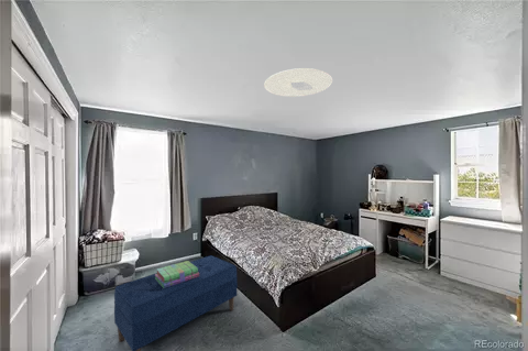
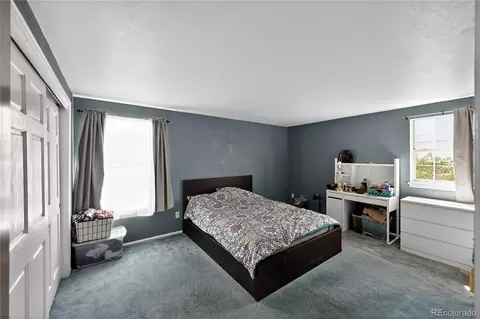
- bench (182, 298)
- ceiling light (297, 80)
- stack of books (177, 273)
